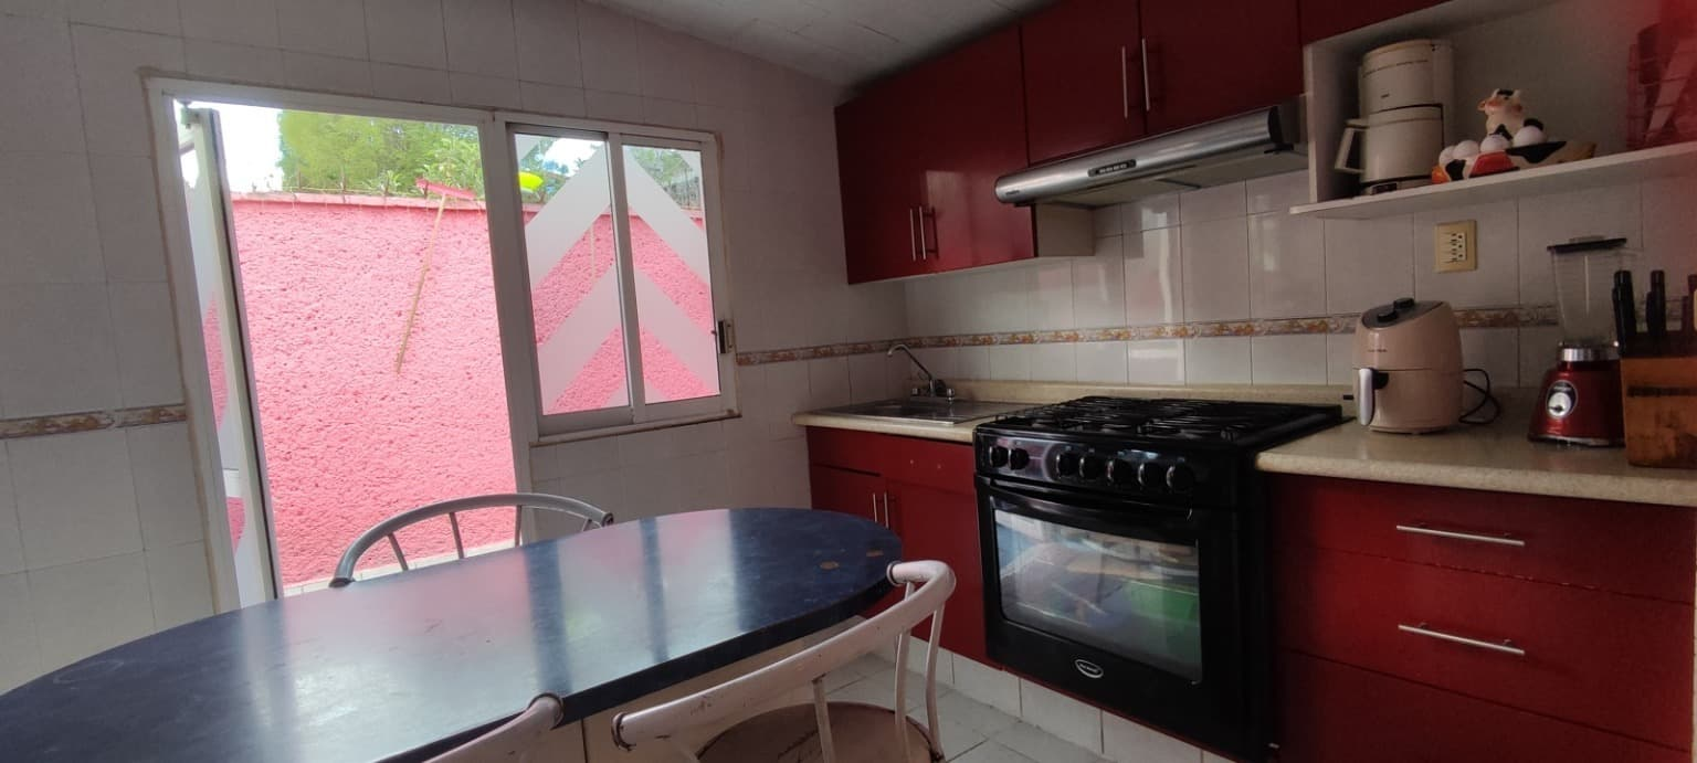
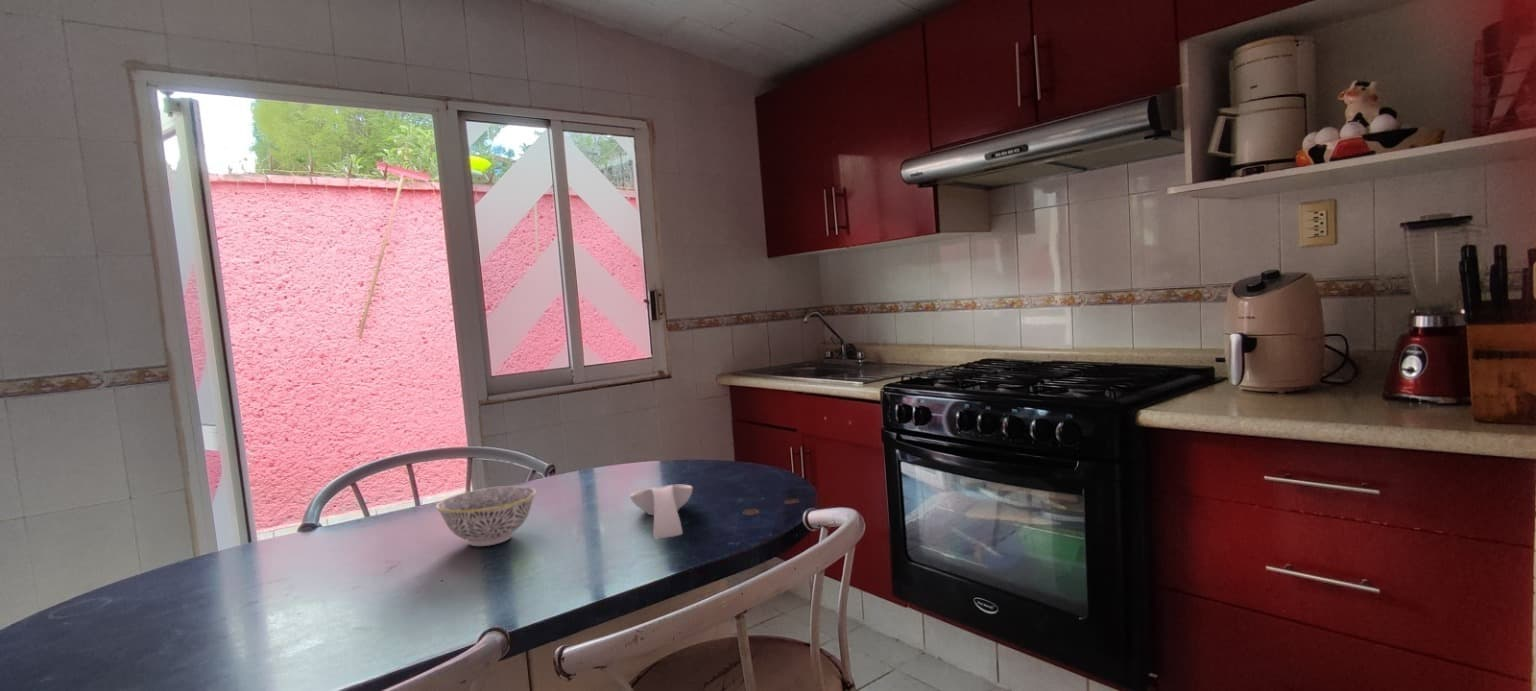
+ spoon rest (663, 499)
+ bowl (489, 518)
